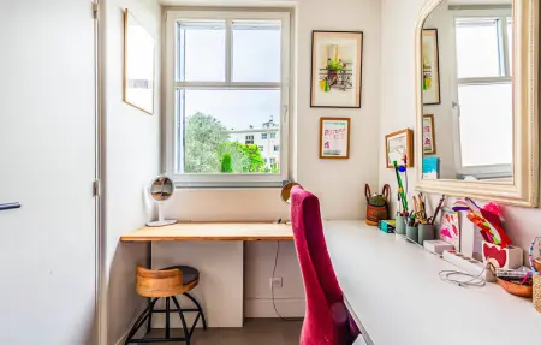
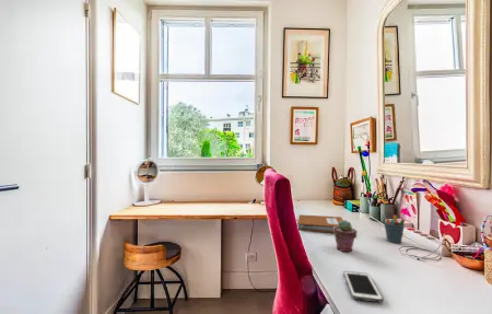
+ pen holder (394, 226)
+ cell phone (361, 284)
+ potted succulent (344, 234)
+ notebook (321, 222)
